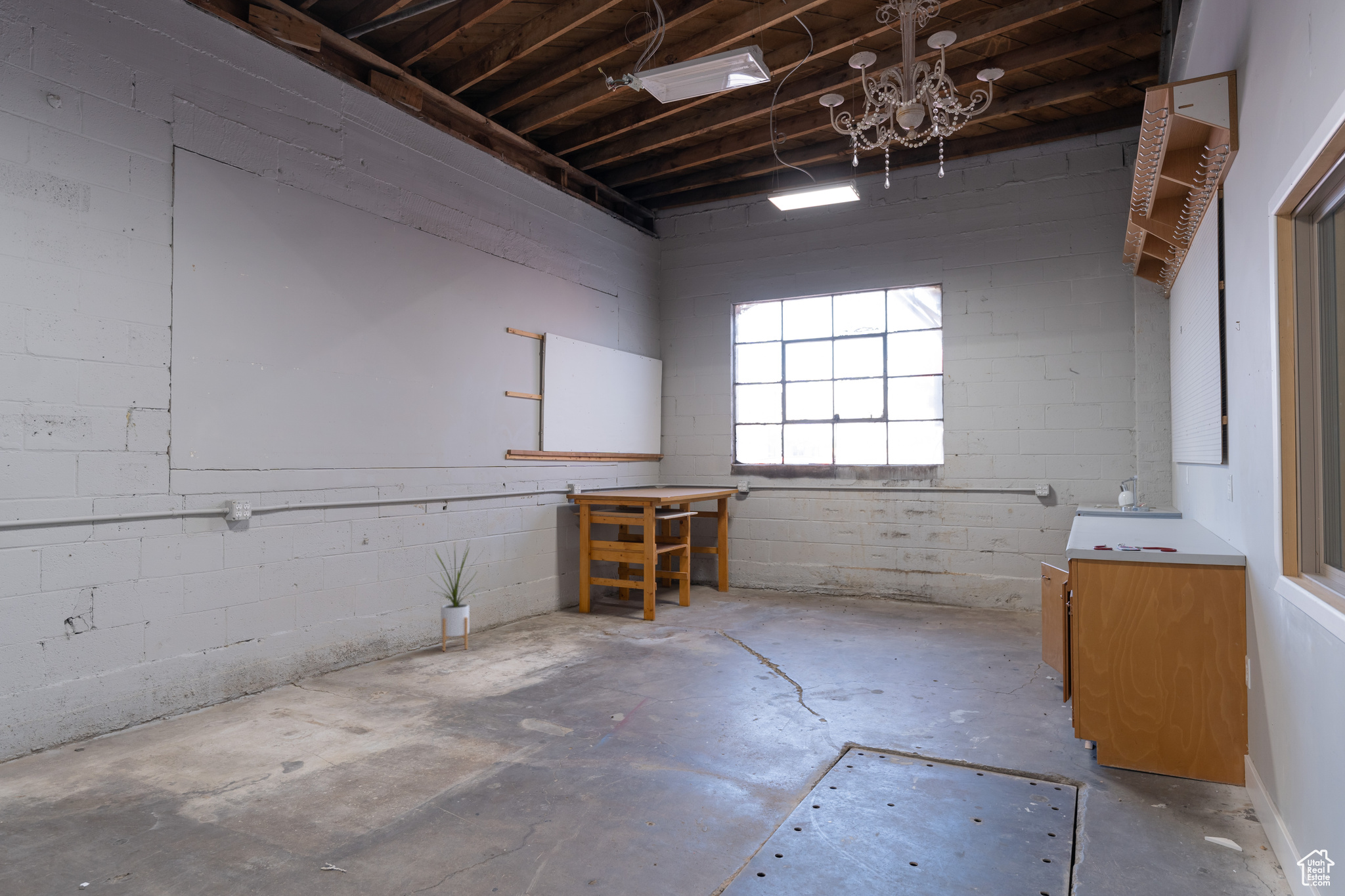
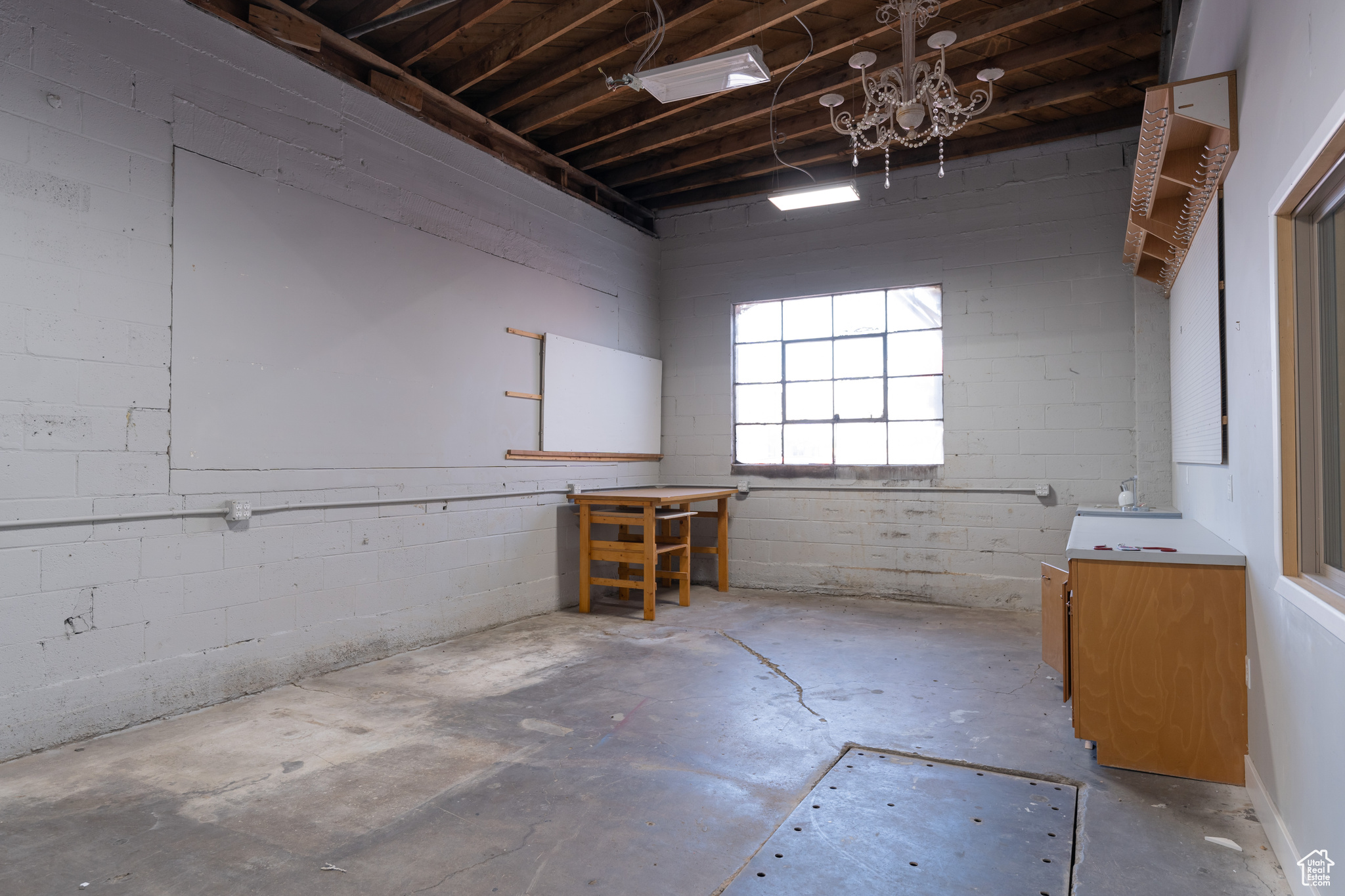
- house plant (454, 593)
